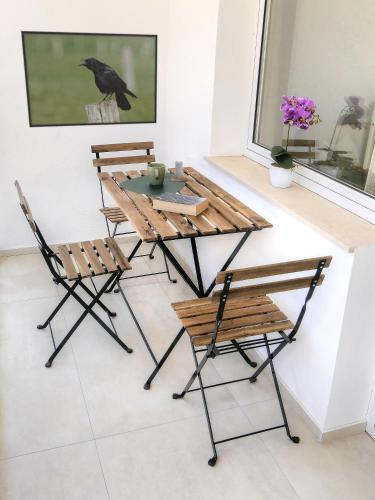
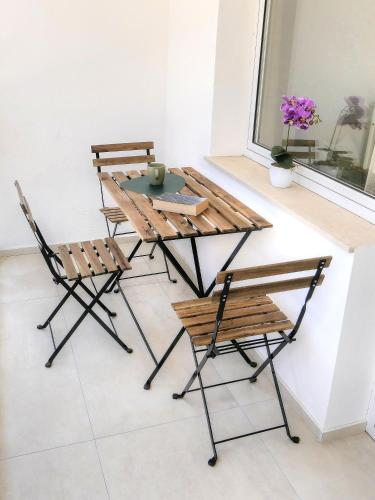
- candle (178, 166)
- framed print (93, 80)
